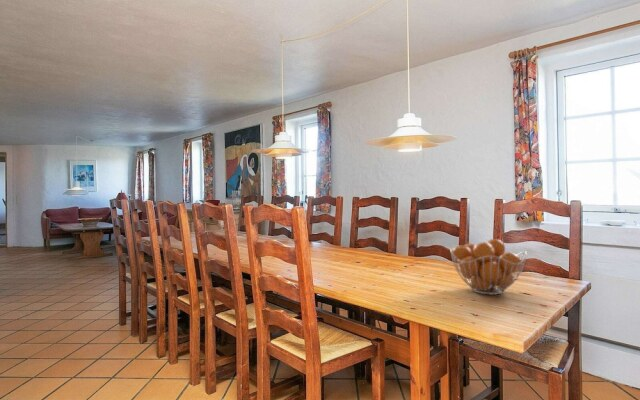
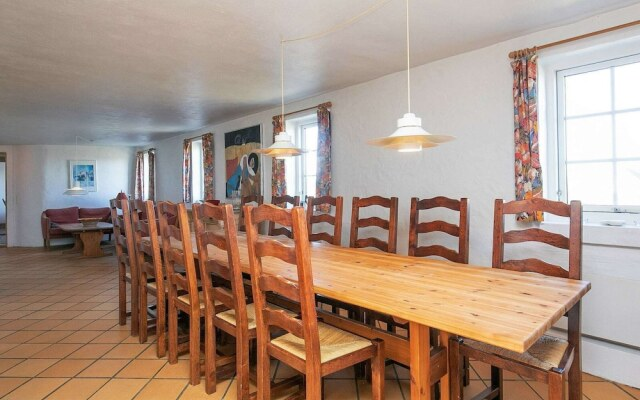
- fruit basket (487, 265)
